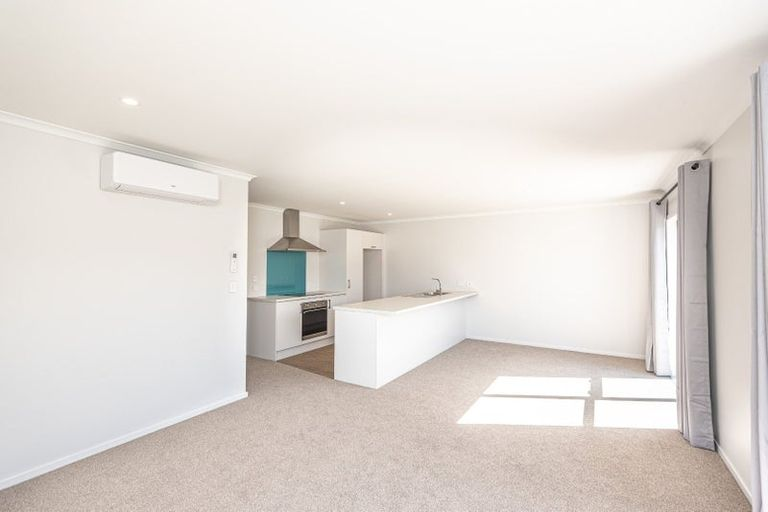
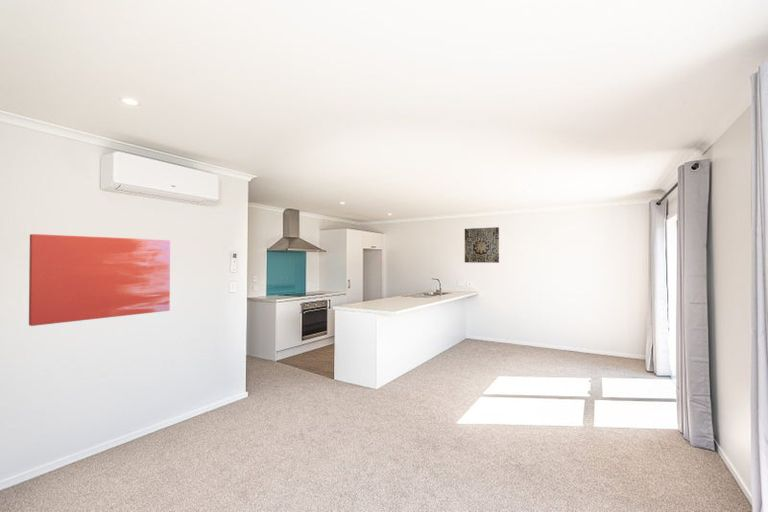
+ wall art (108, 277)
+ wall art (481, 245)
